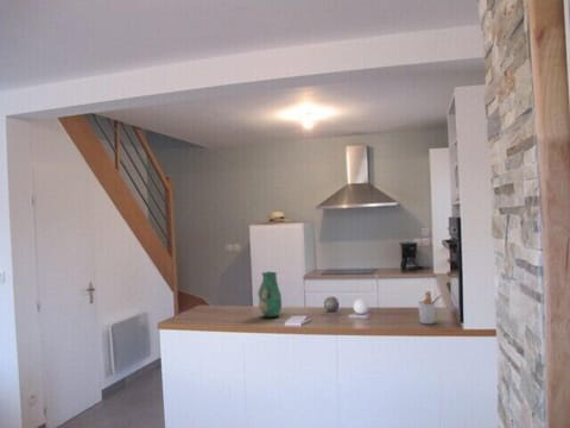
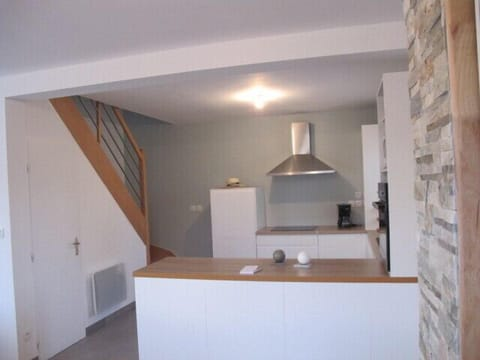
- utensil holder (430, 307)
- vase (268, 294)
